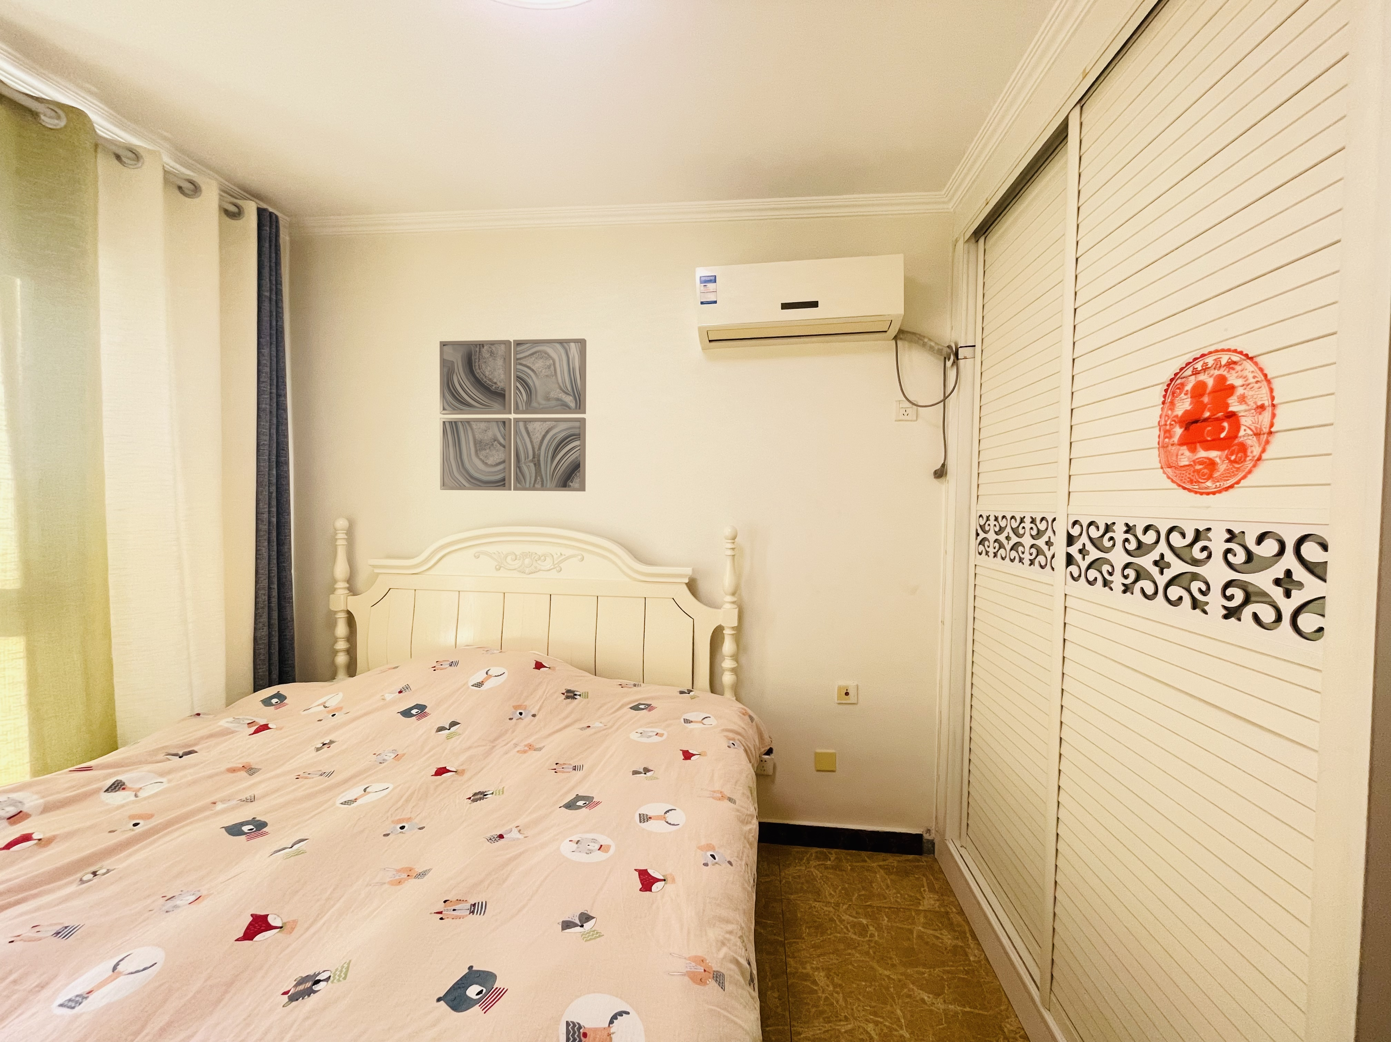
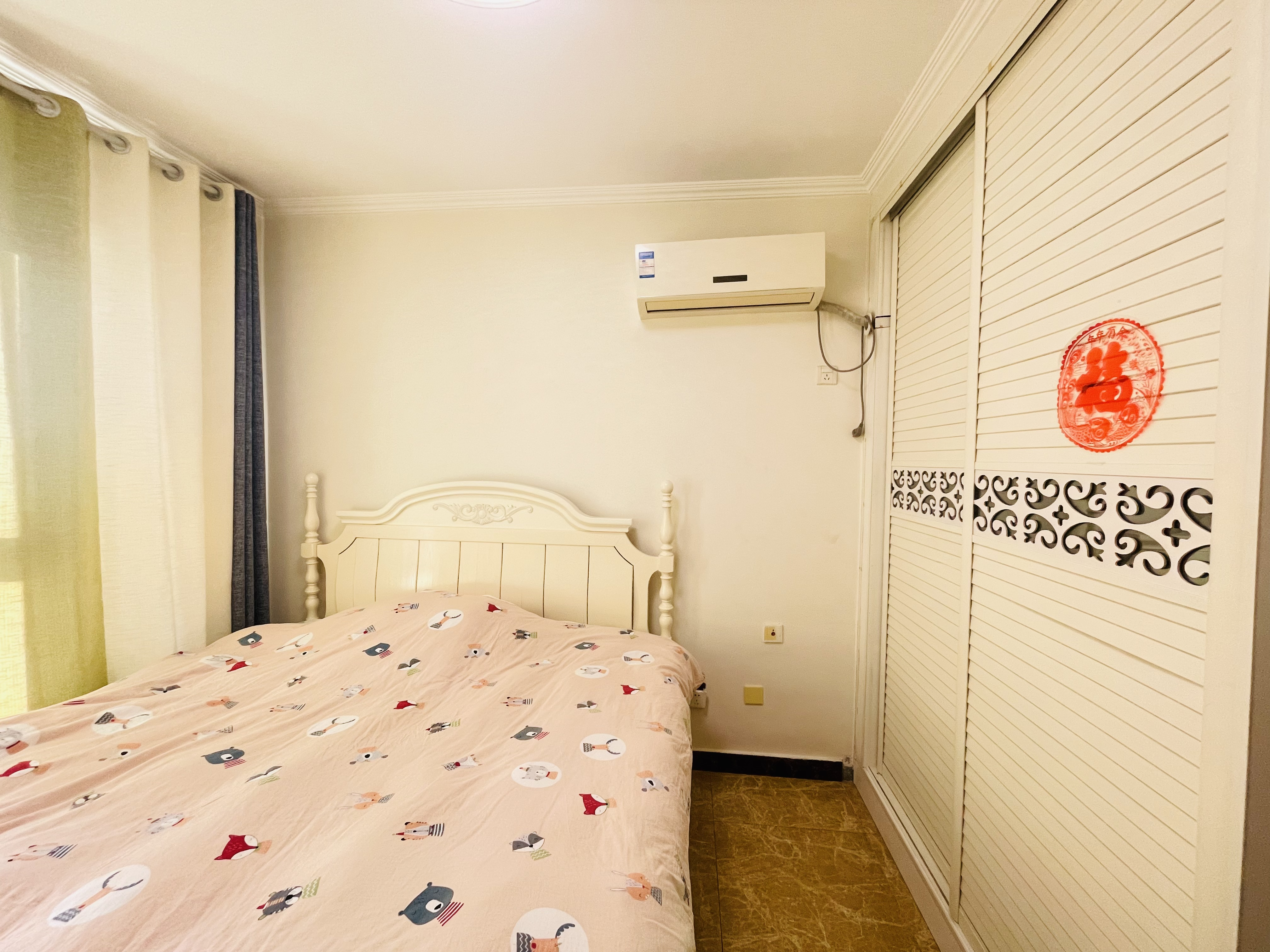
- wall art (511, 414)
